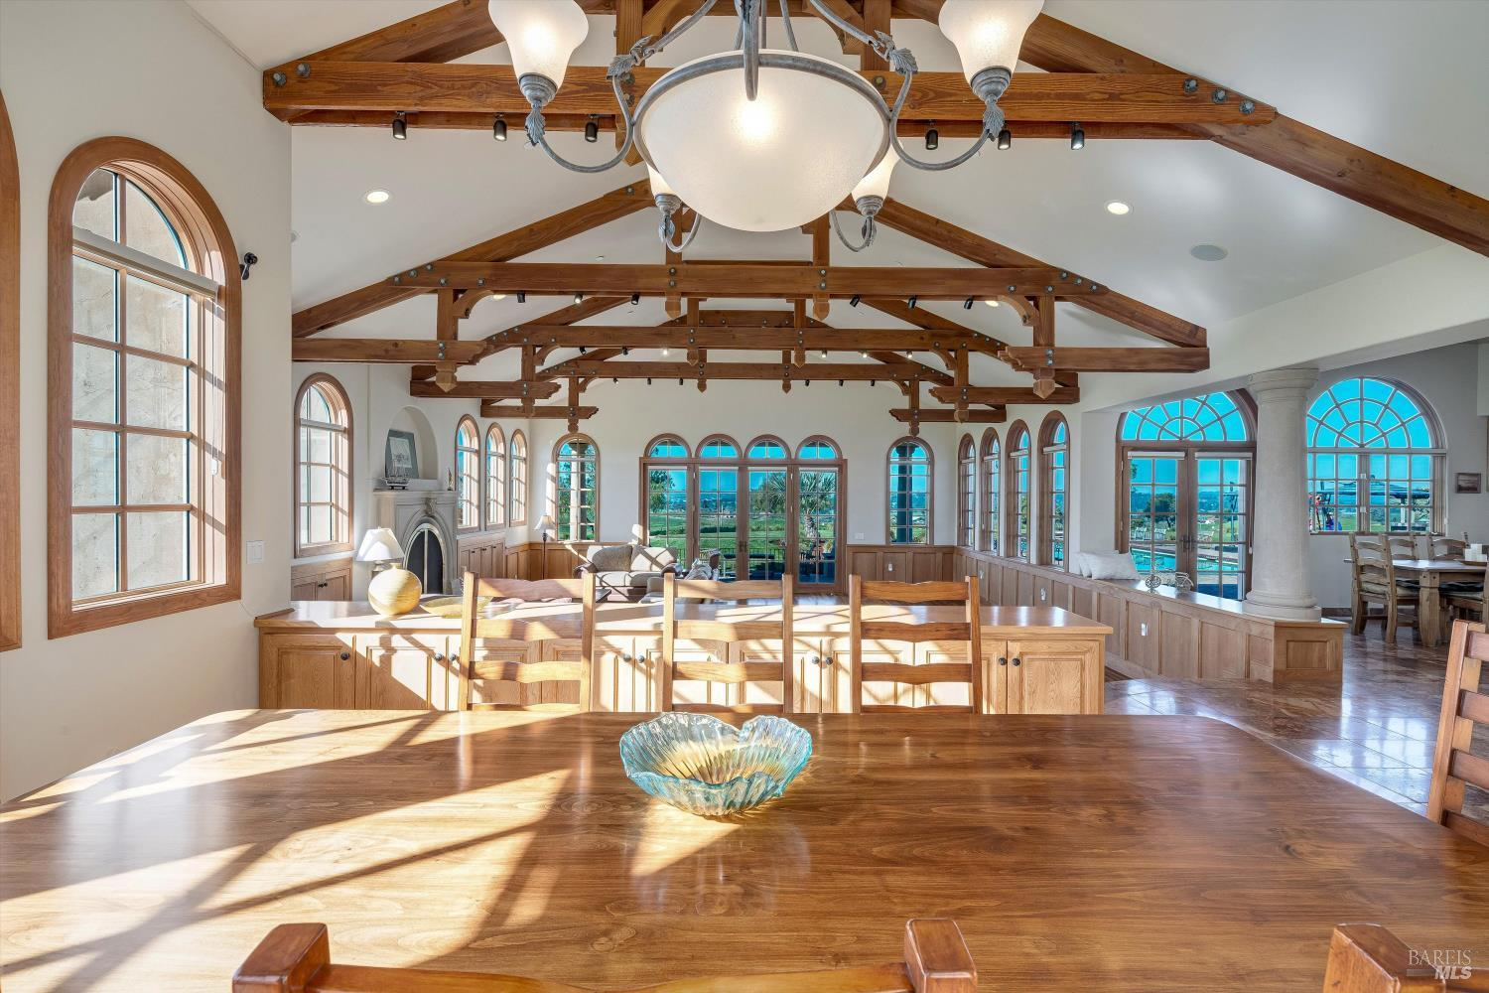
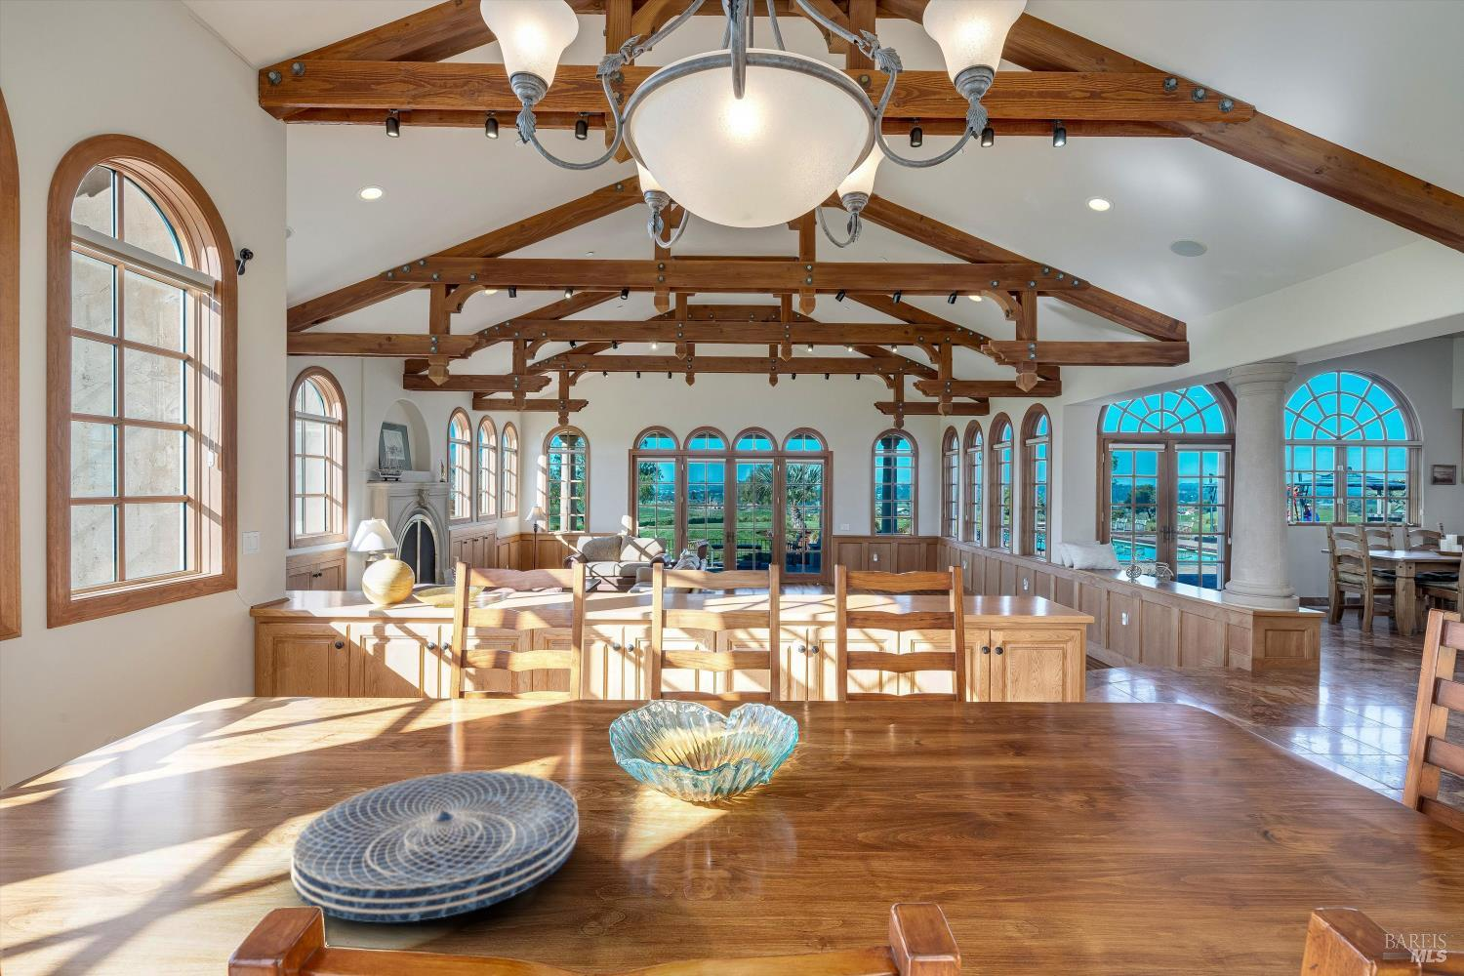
+ placemat (443, 839)
